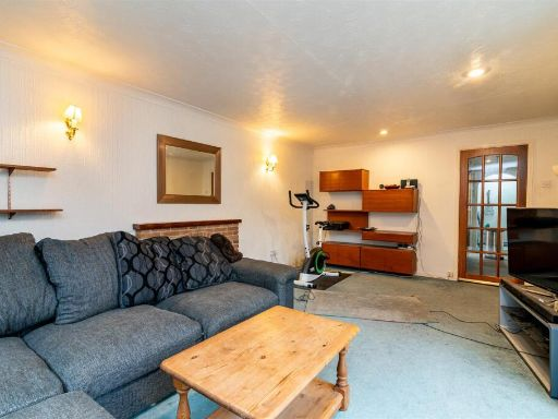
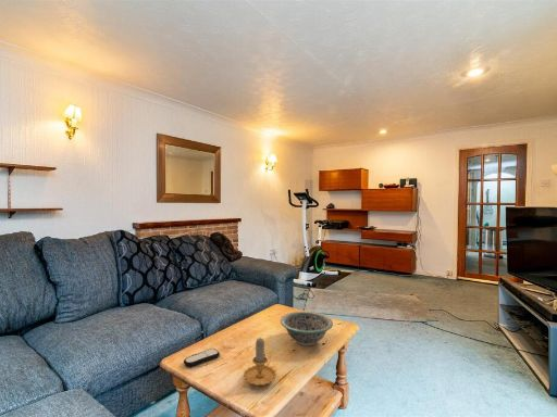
+ candle (261, 356)
+ remote control (201, 357)
+ decorative bowl (306, 330)
